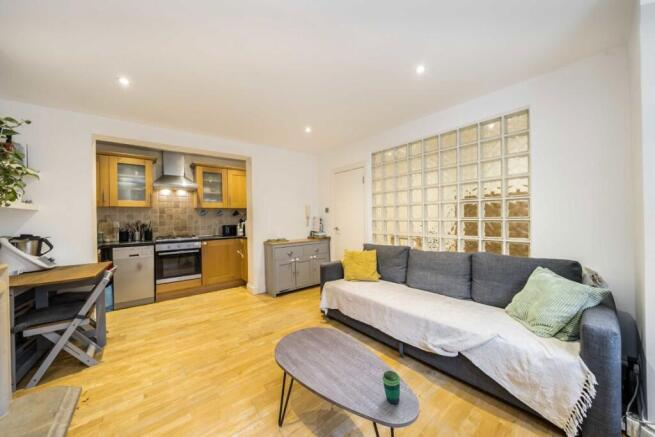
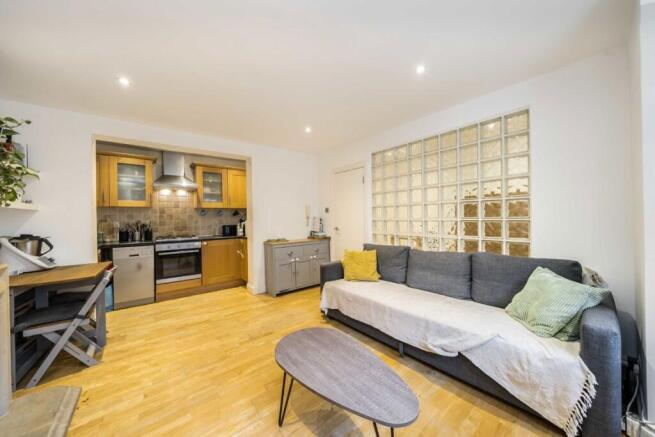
- cup (391, 387)
